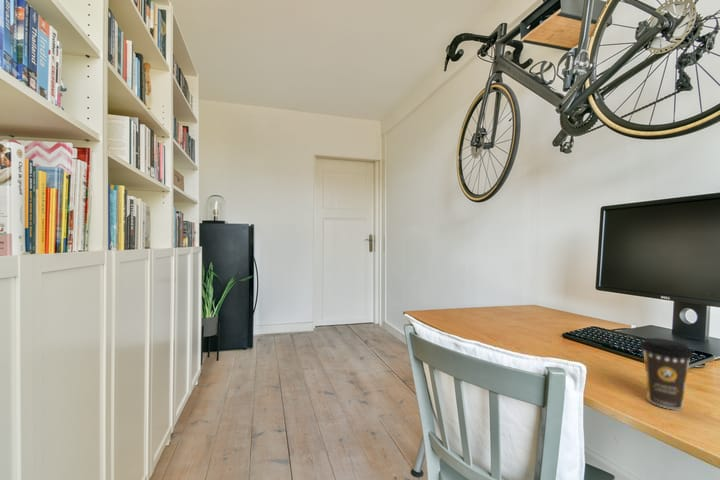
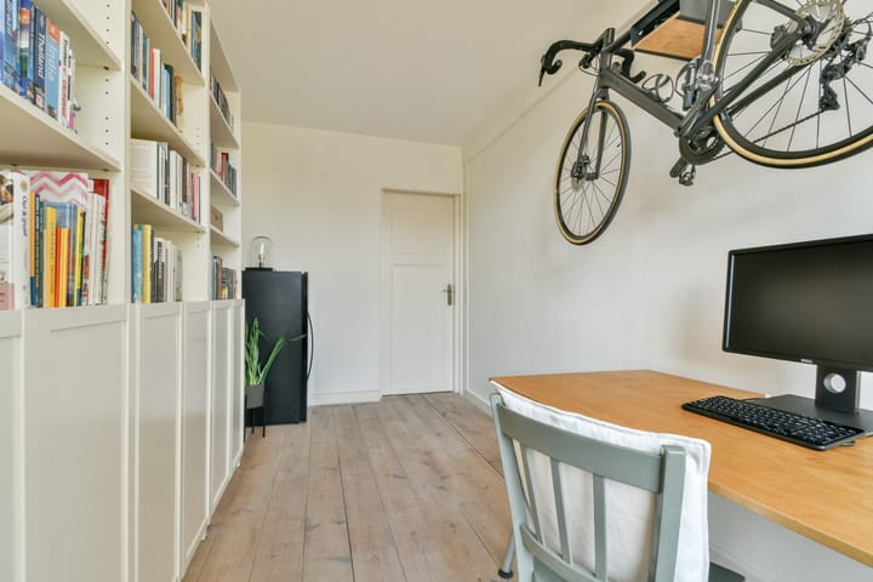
- coffee cup (665, 372)
